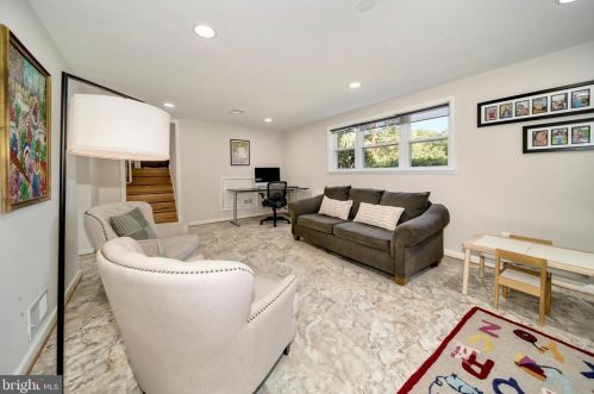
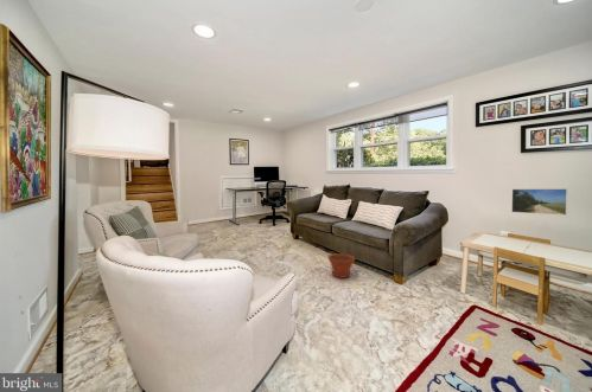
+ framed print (537, 200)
+ plant pot (340, 265)
